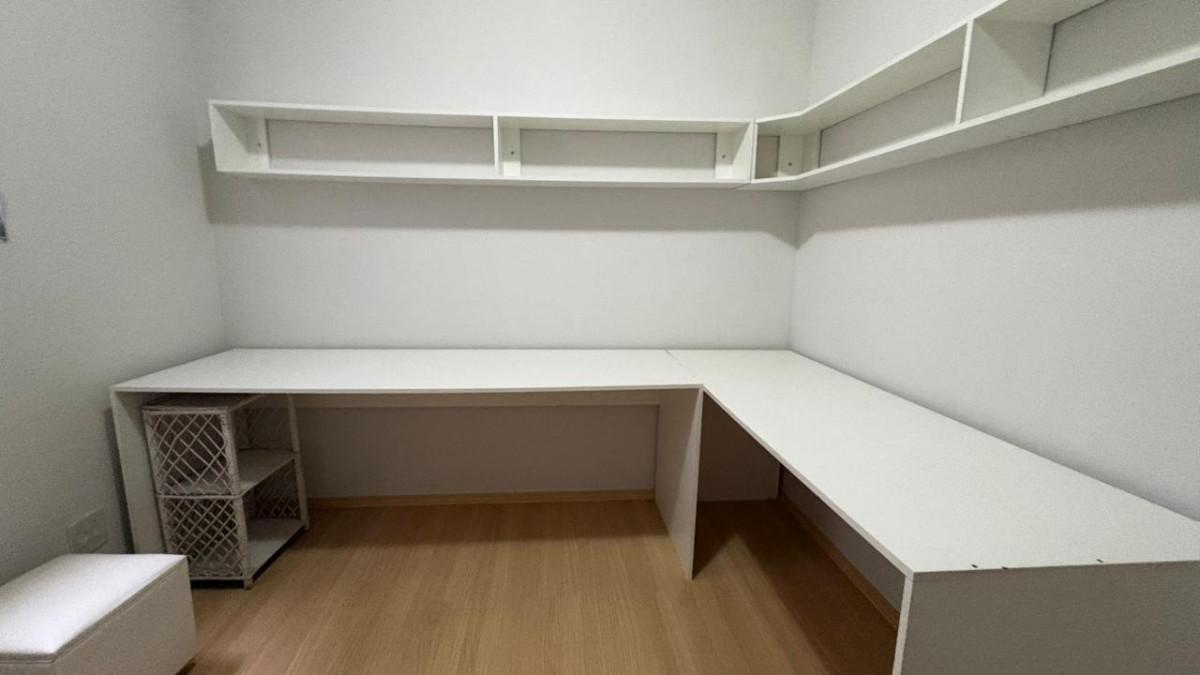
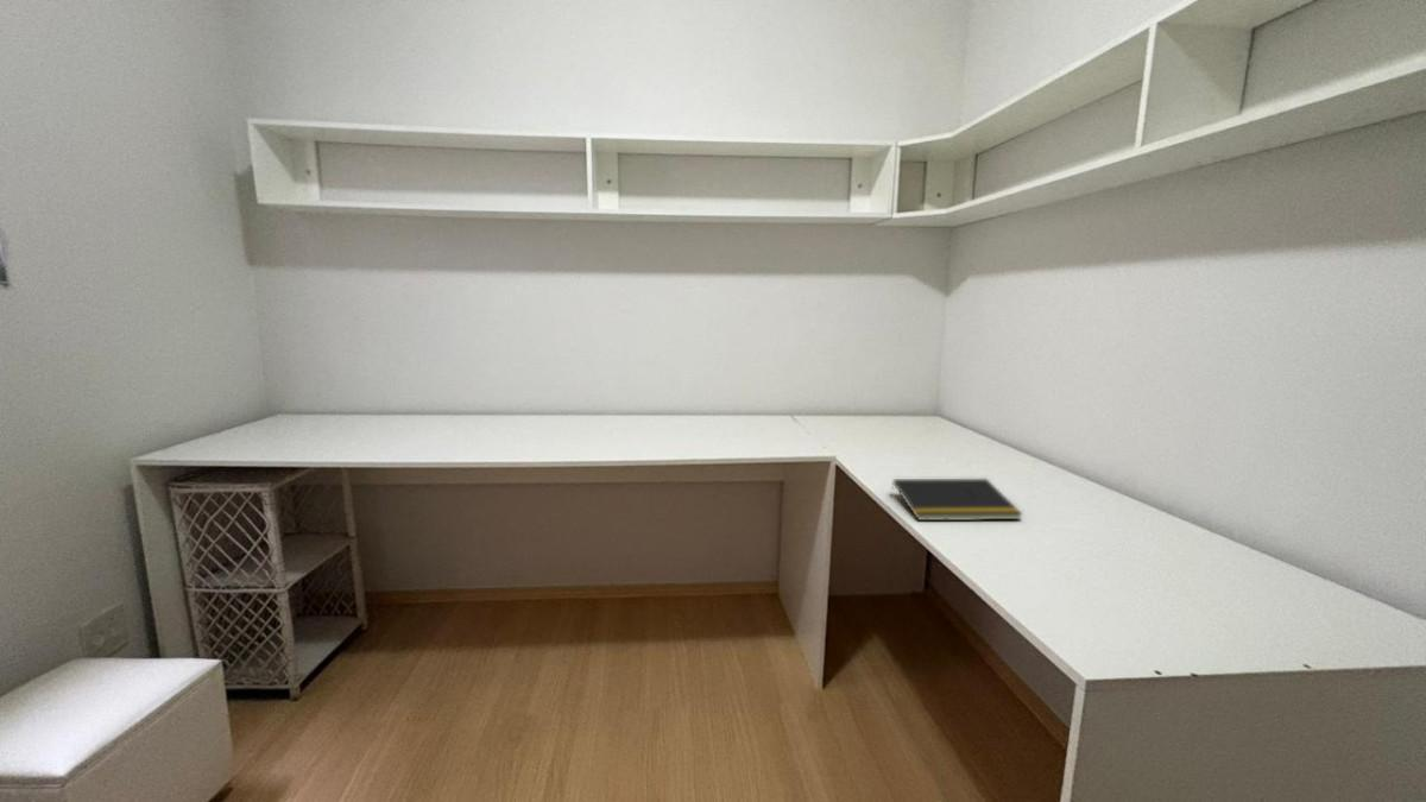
+ notepad (954, 498)
